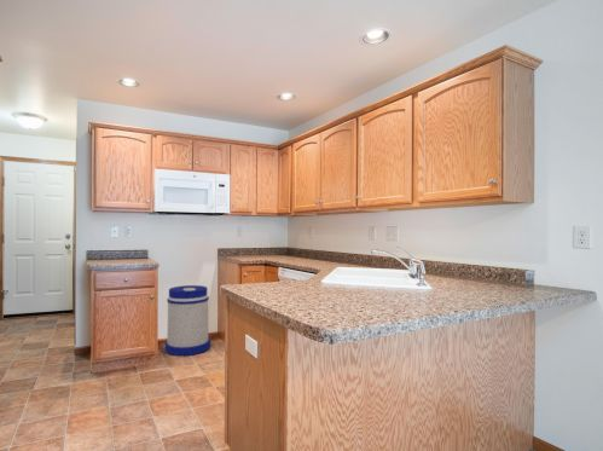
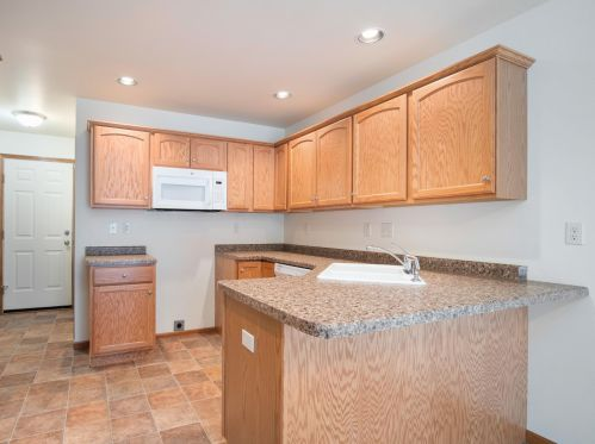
- trash can (187, 318)
